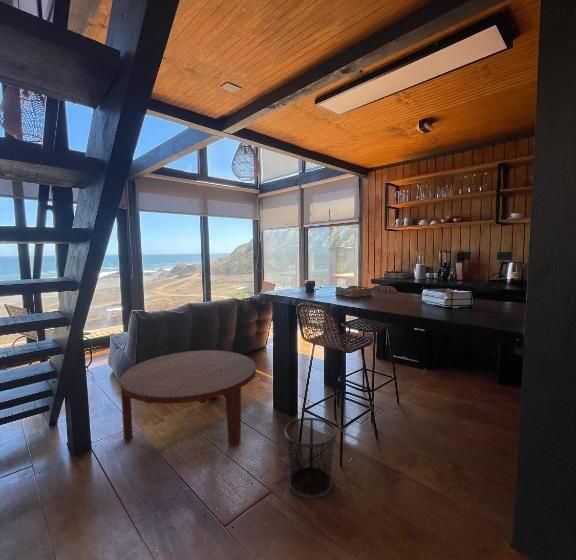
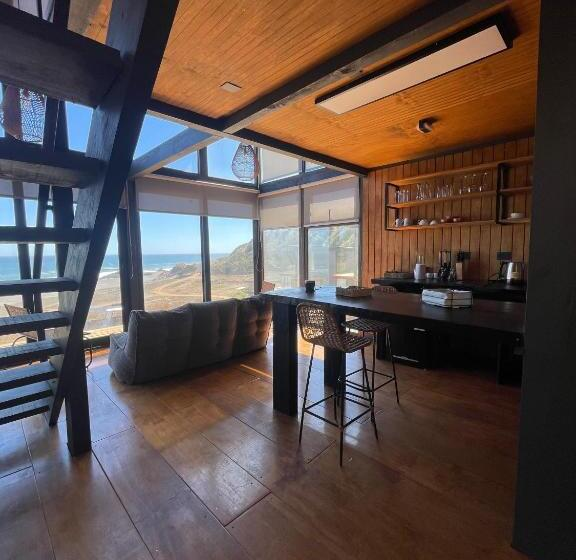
- waste bin (310, 456)
- coffee table (192, 396)
